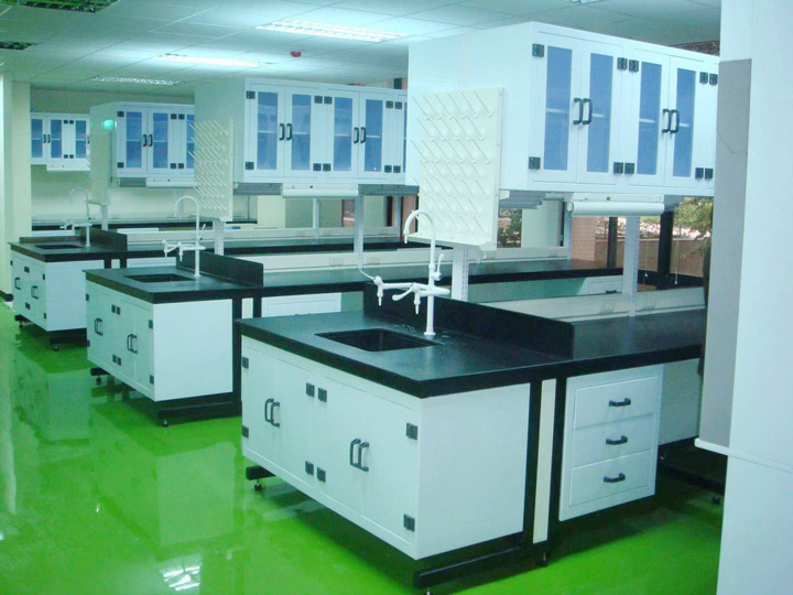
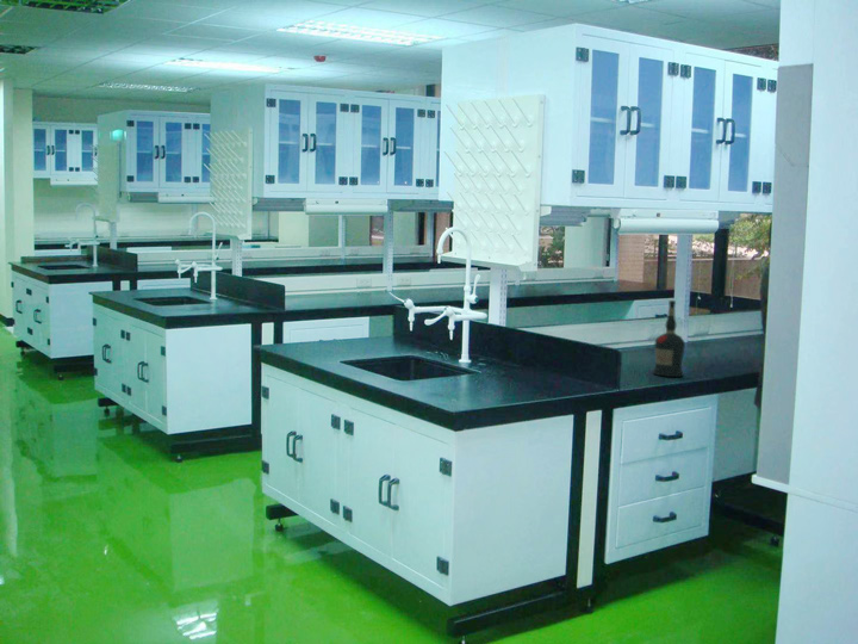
+ liquor bottle (670, 338)
